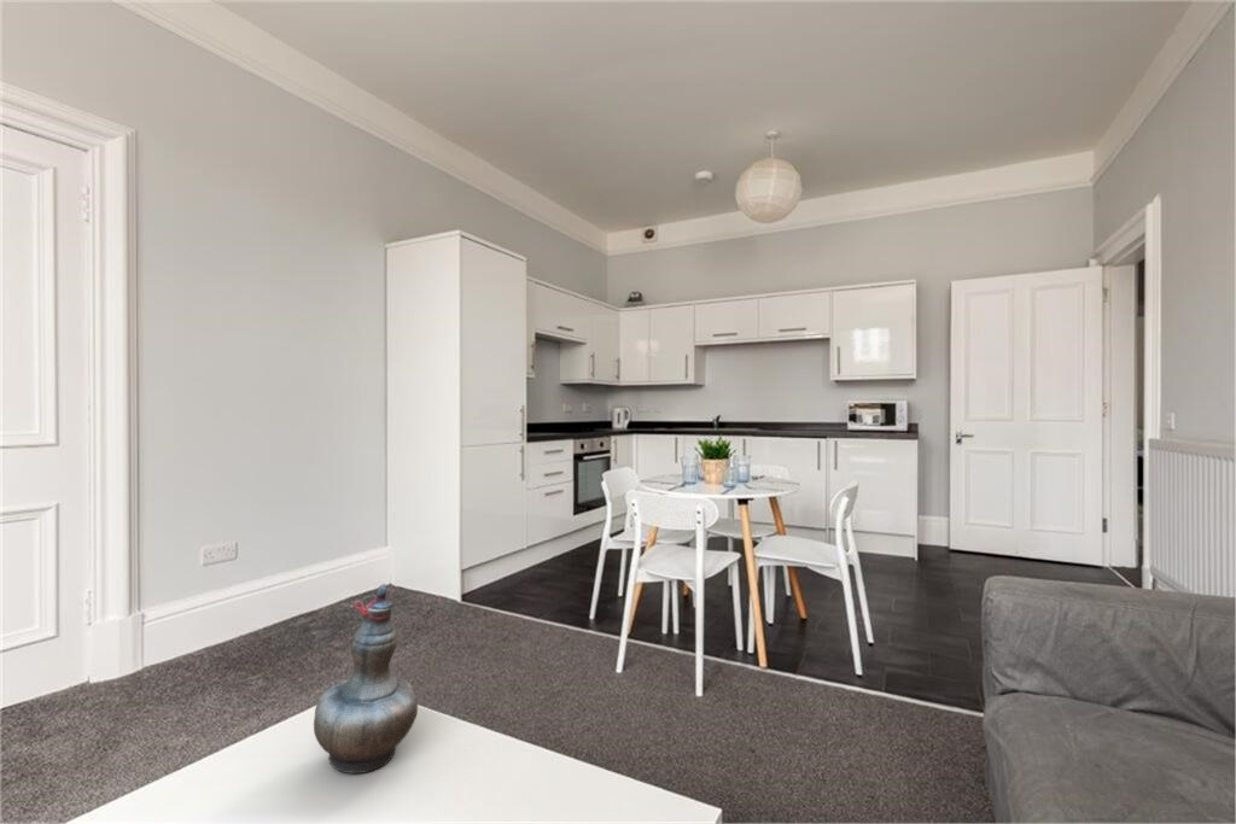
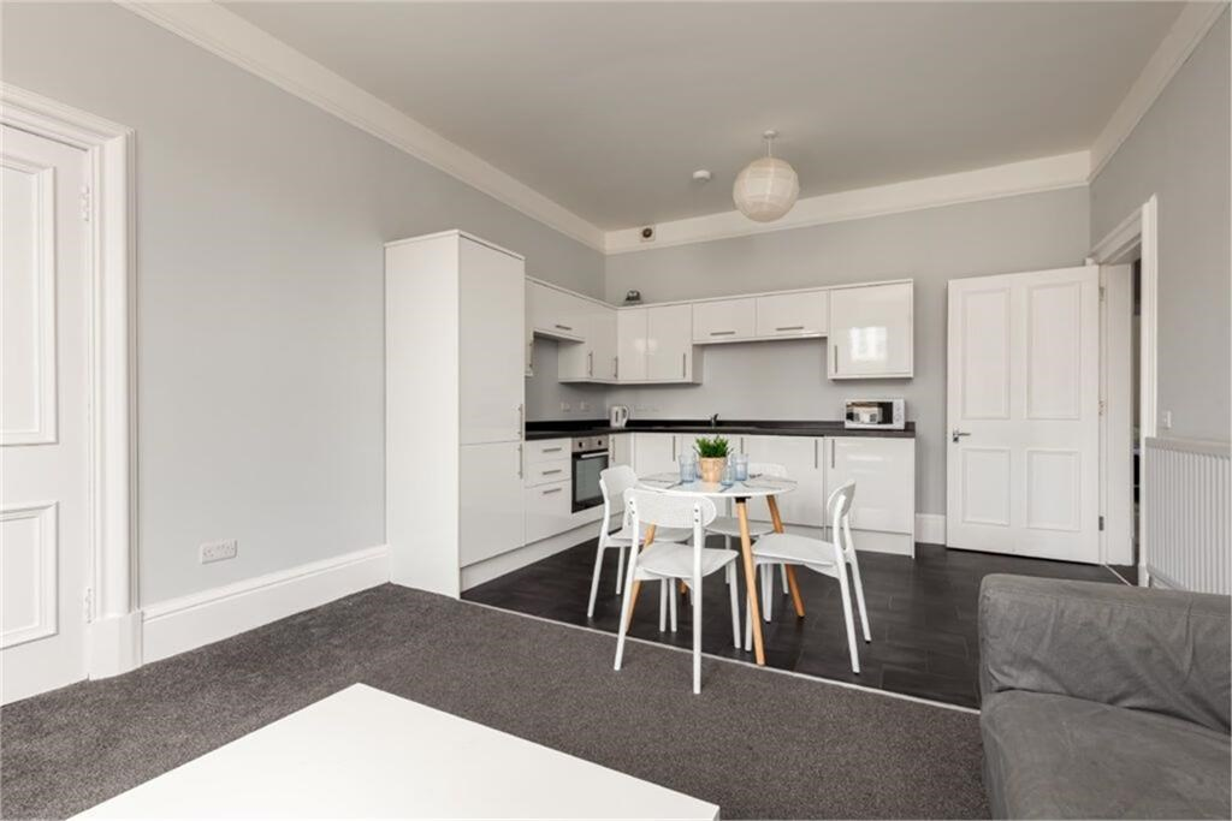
- decorative vase (367, 671)
